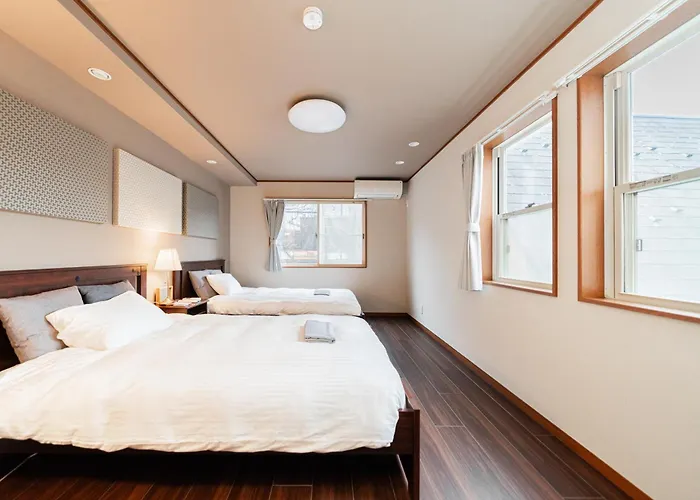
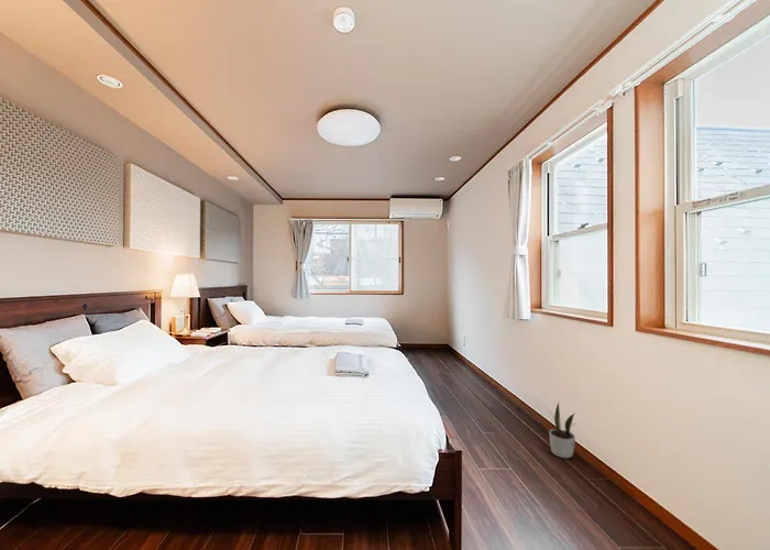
+ potted plant (560, 427)
